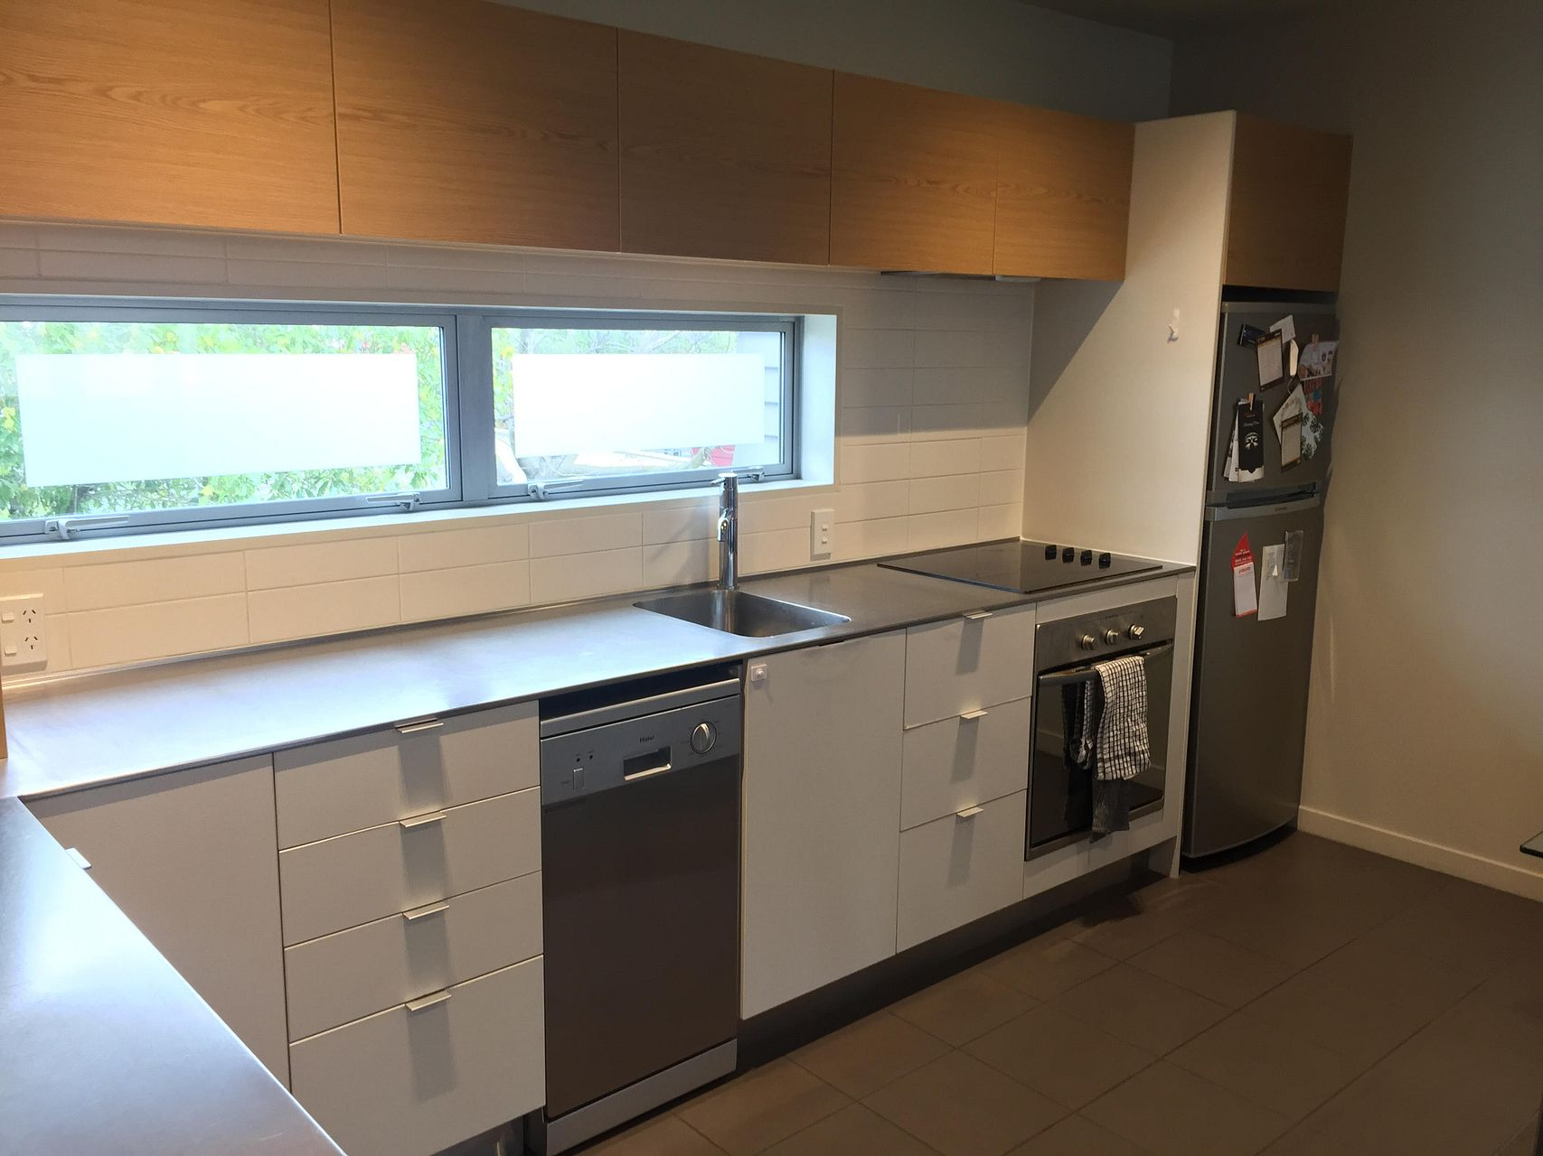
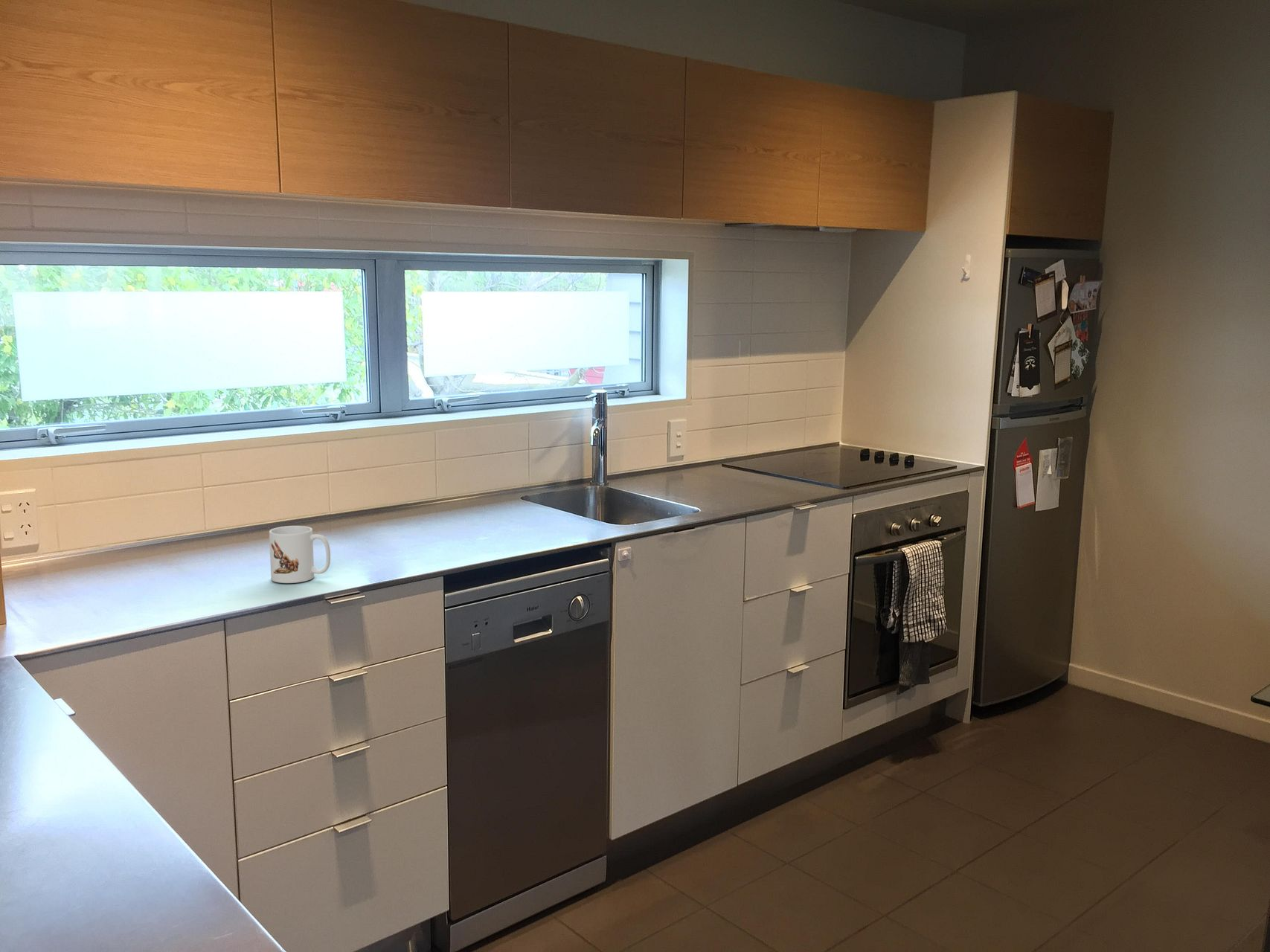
+ mug (301, 553)
